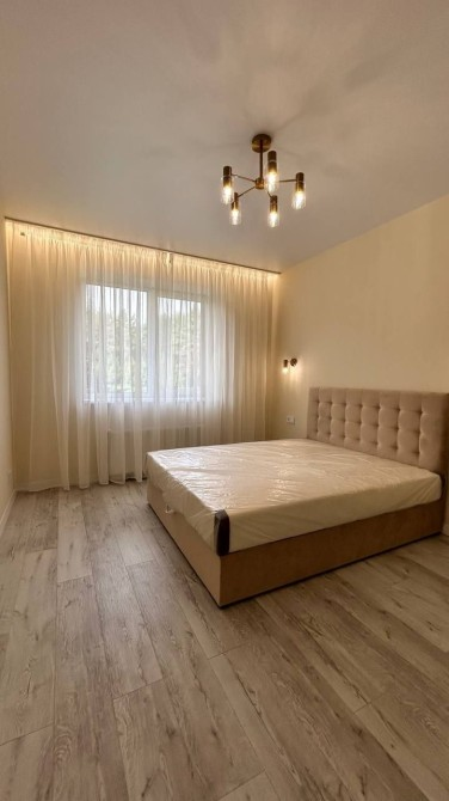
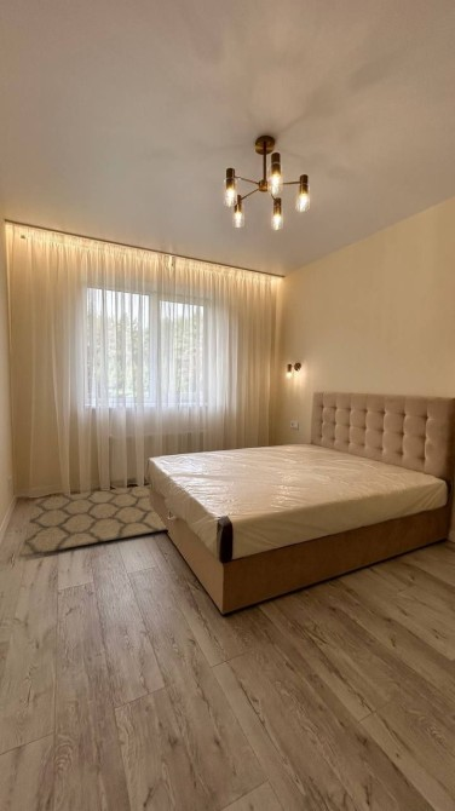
+ rug (126, 507)
